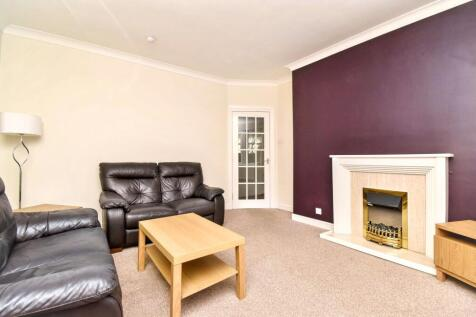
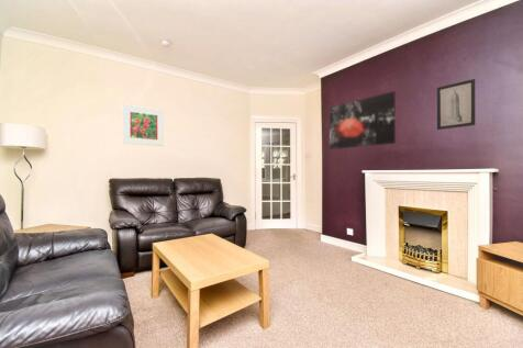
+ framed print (144, 125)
+ wall art (455, 105)
+ wall art (358, 123)
